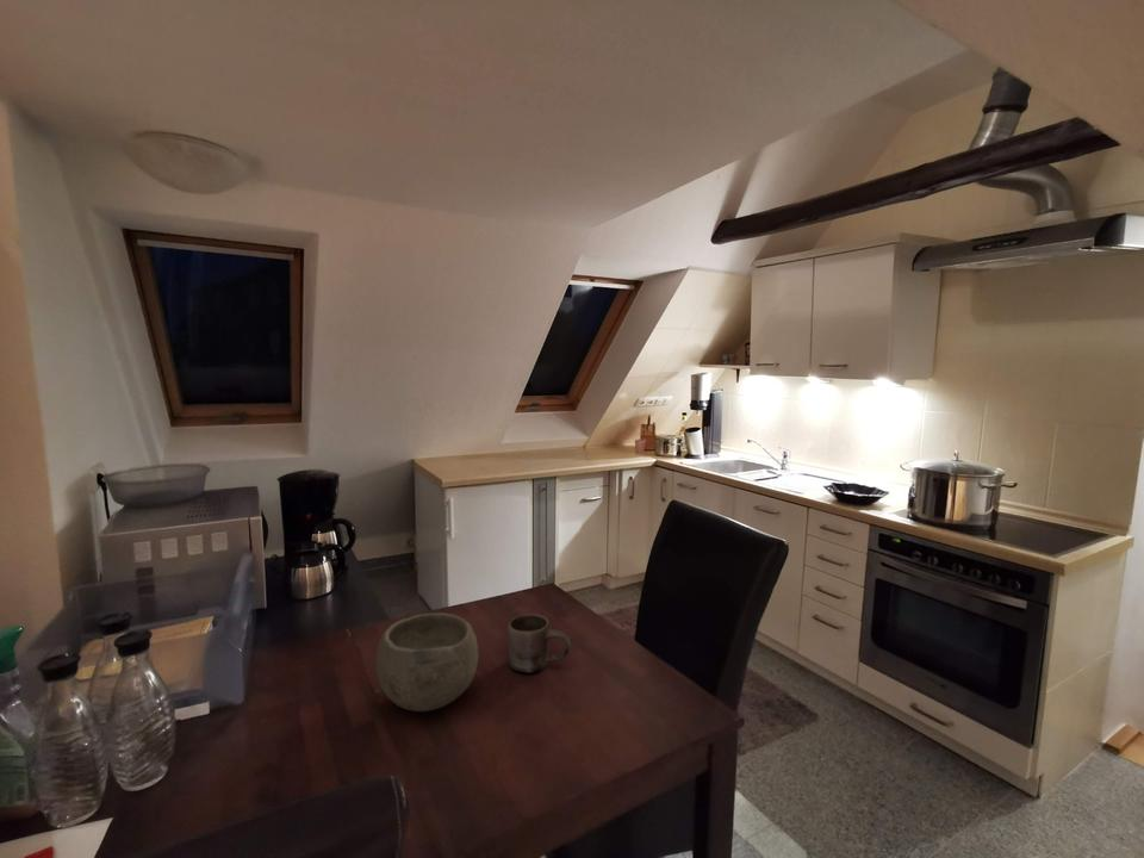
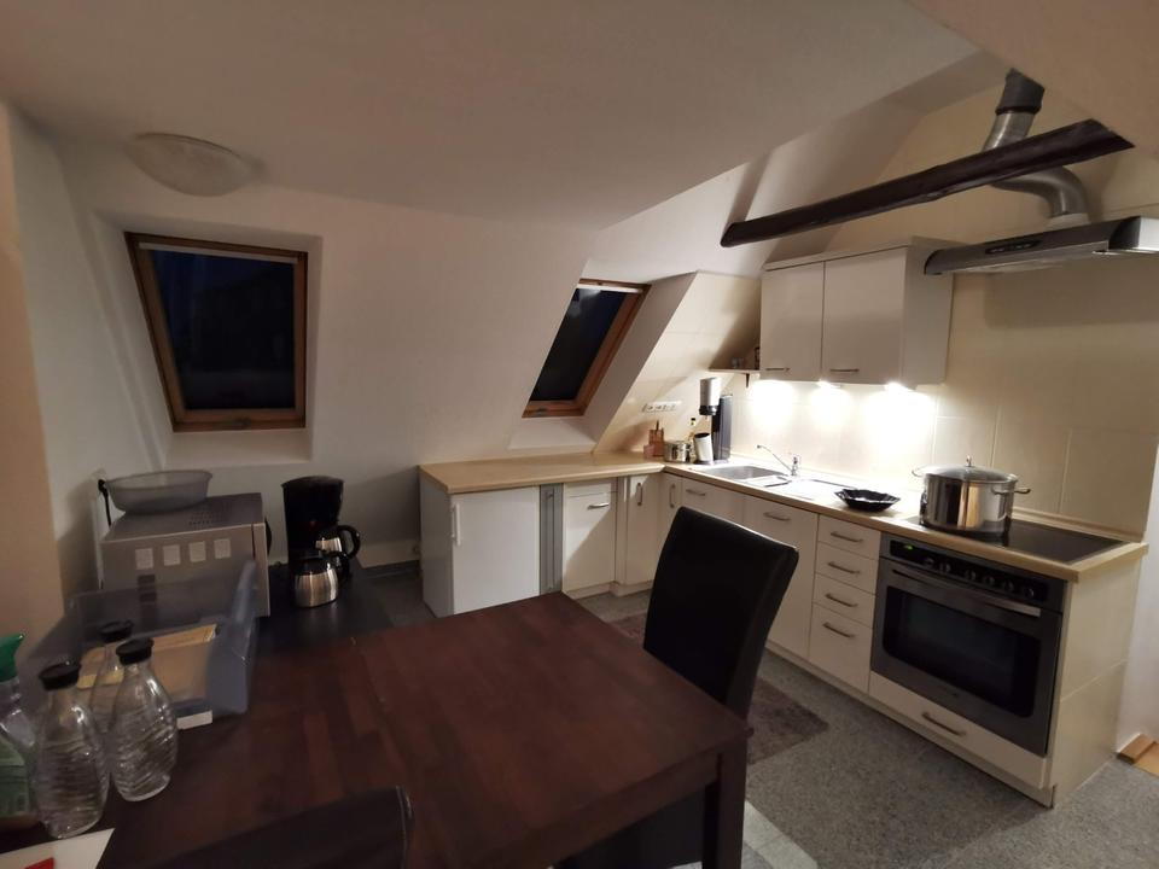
- bowl (428, 664)
- mug (537, 642)
